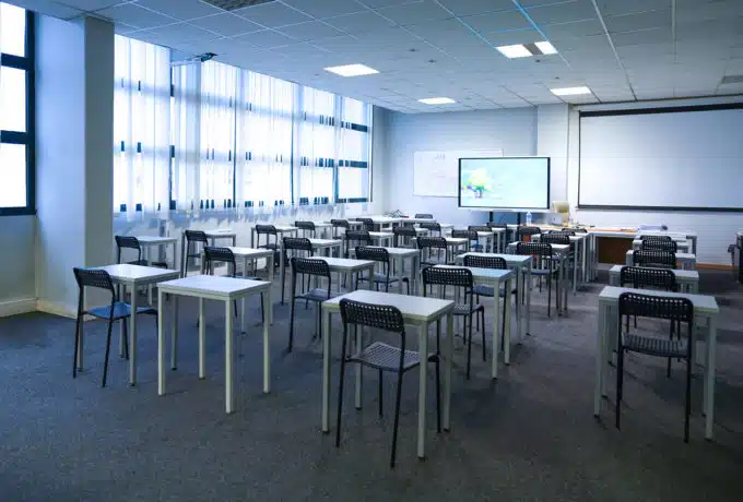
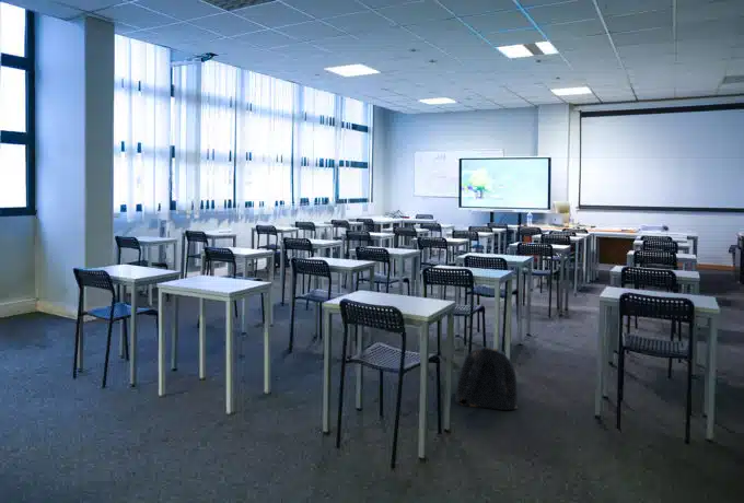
+ backpack (486, 374)
